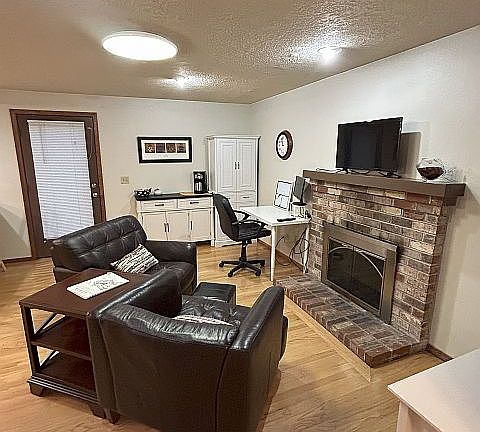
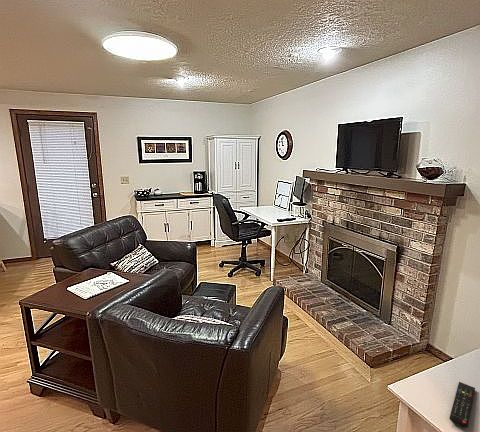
+ remote control (462, 403)
